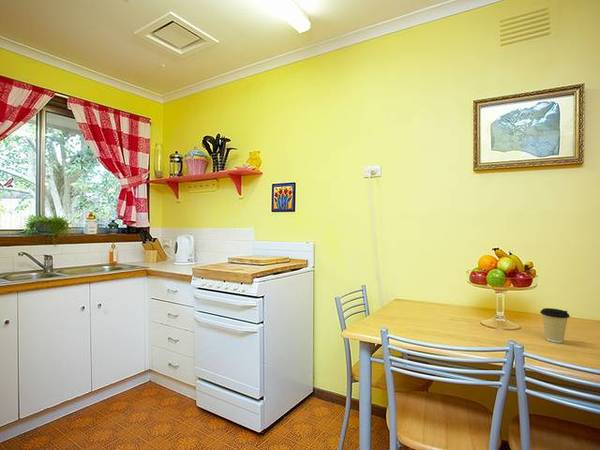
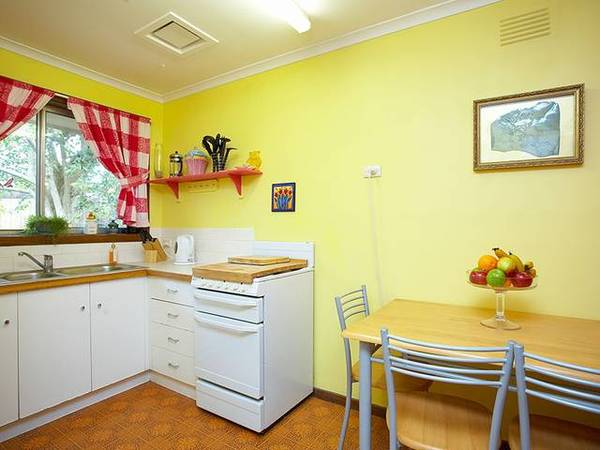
- coffee cup (554, 324)
